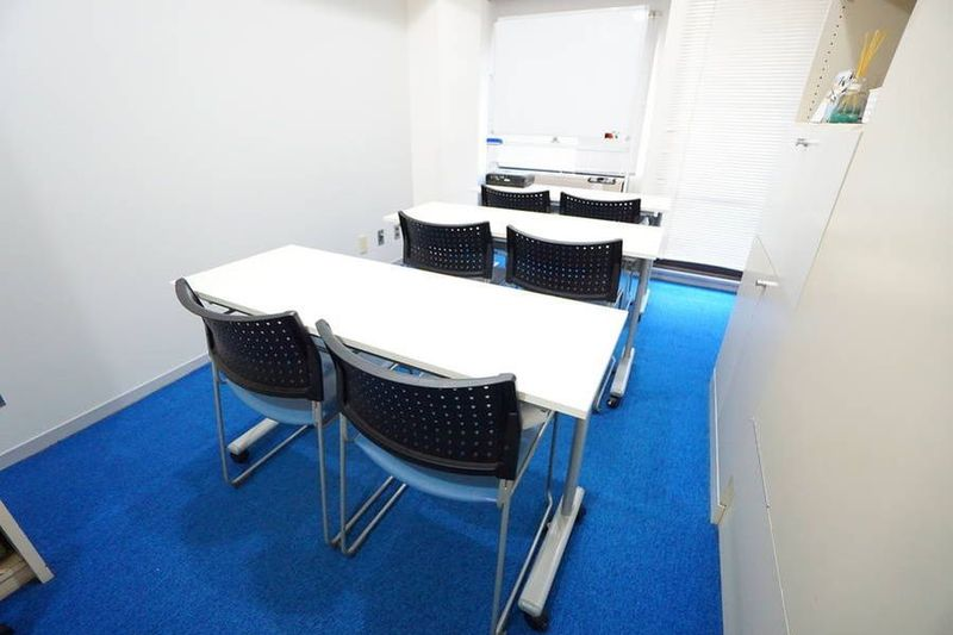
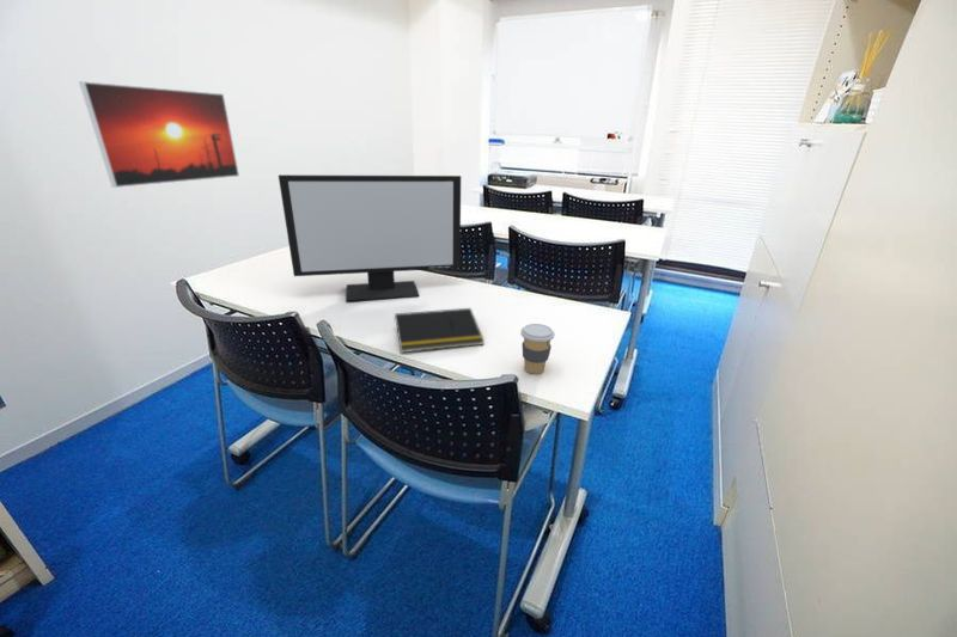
+ notepad (438, 329)
+ computer monitor (378, 237)
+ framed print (171, 136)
+ coffee cup (536, 349)
